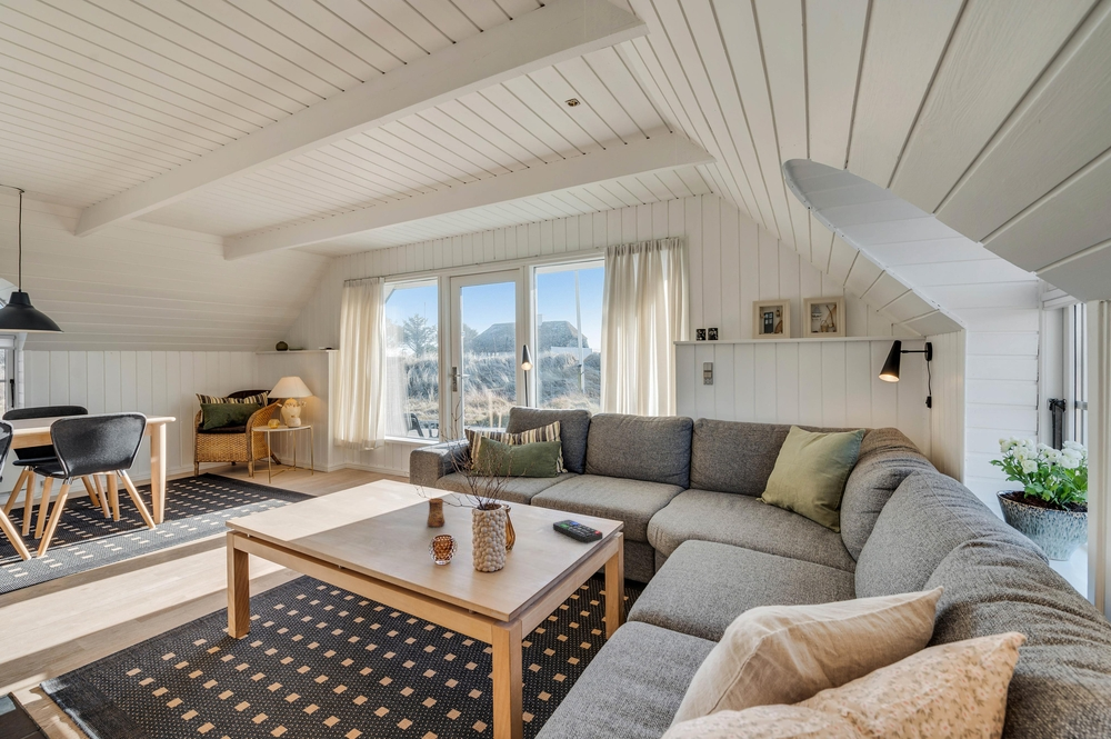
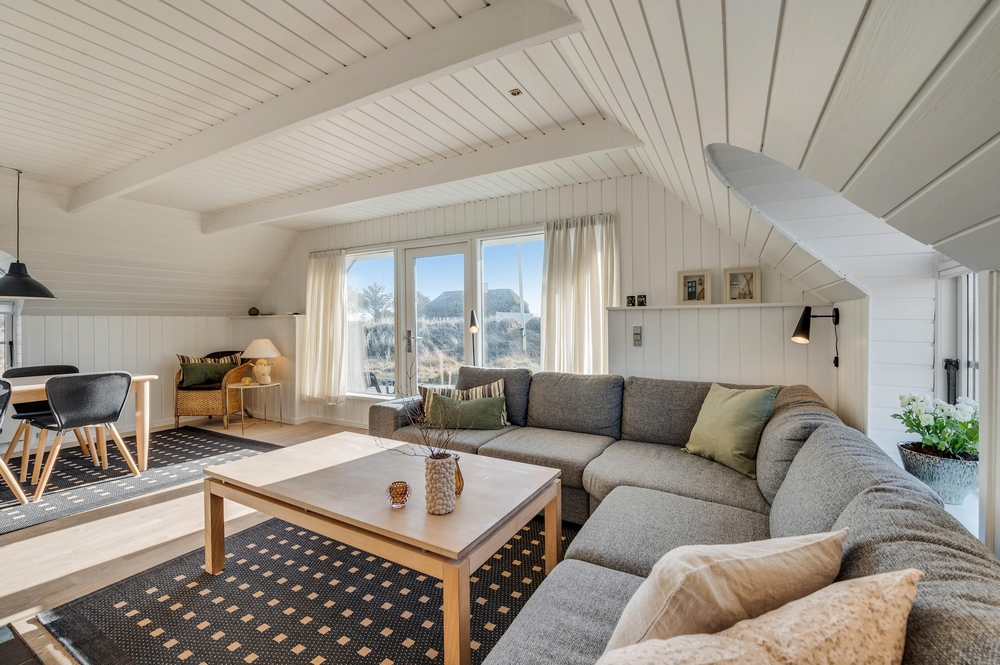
- remote control (577, 530)
- cup (436, 512)
